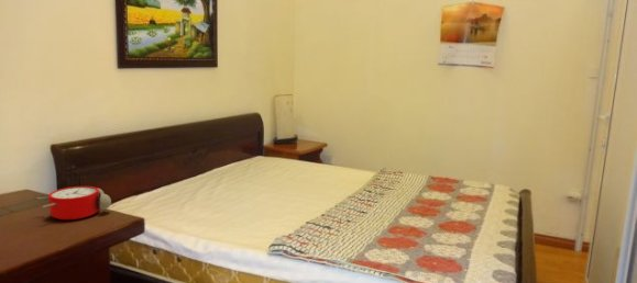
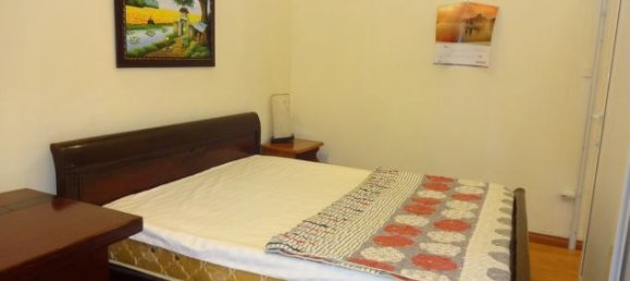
- alarm clock (75, 202)
